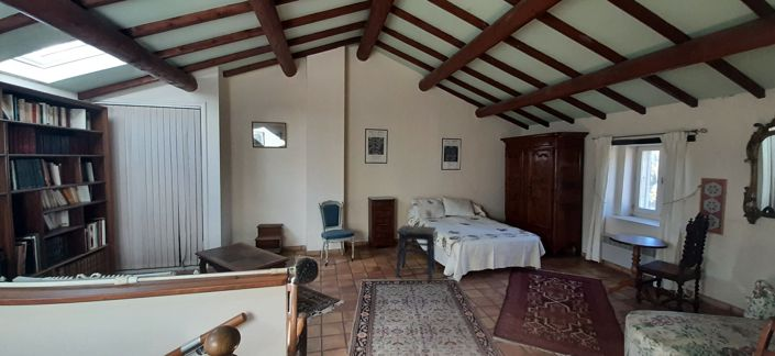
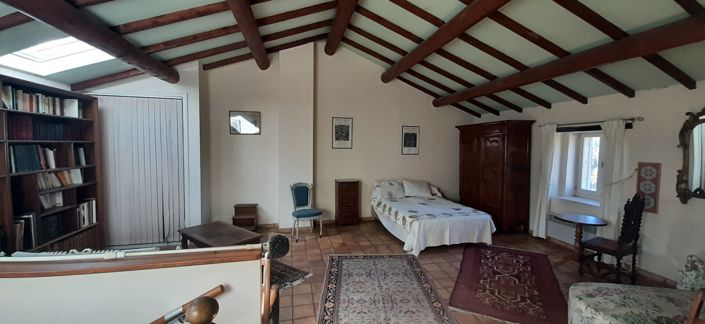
- side table (416, 251)
